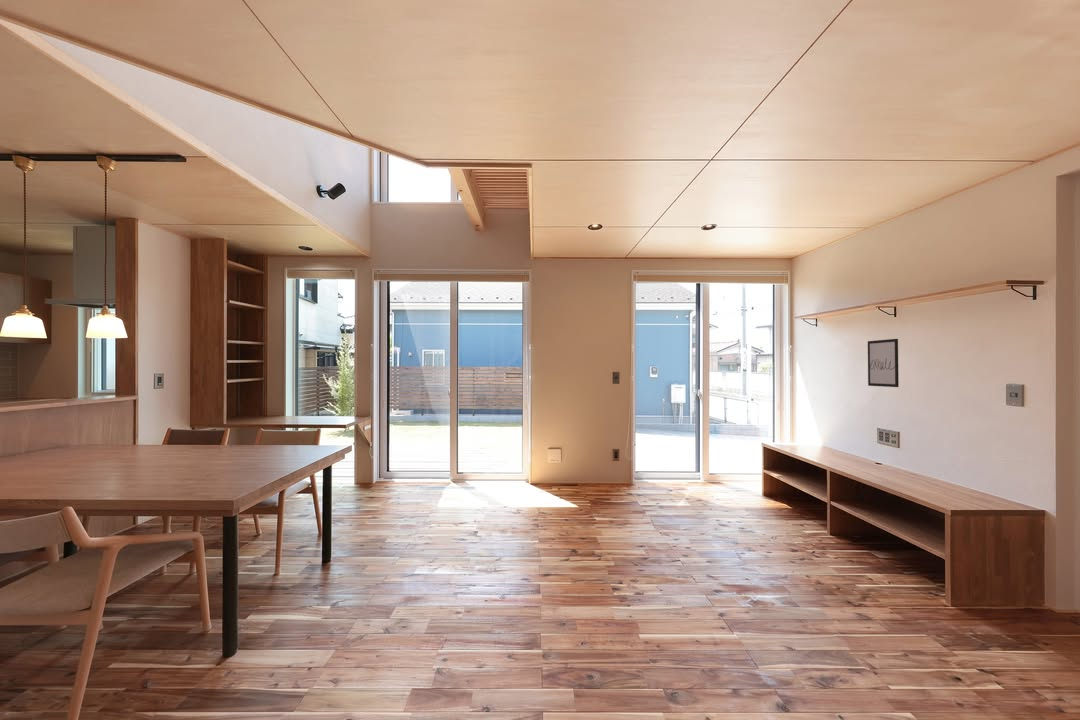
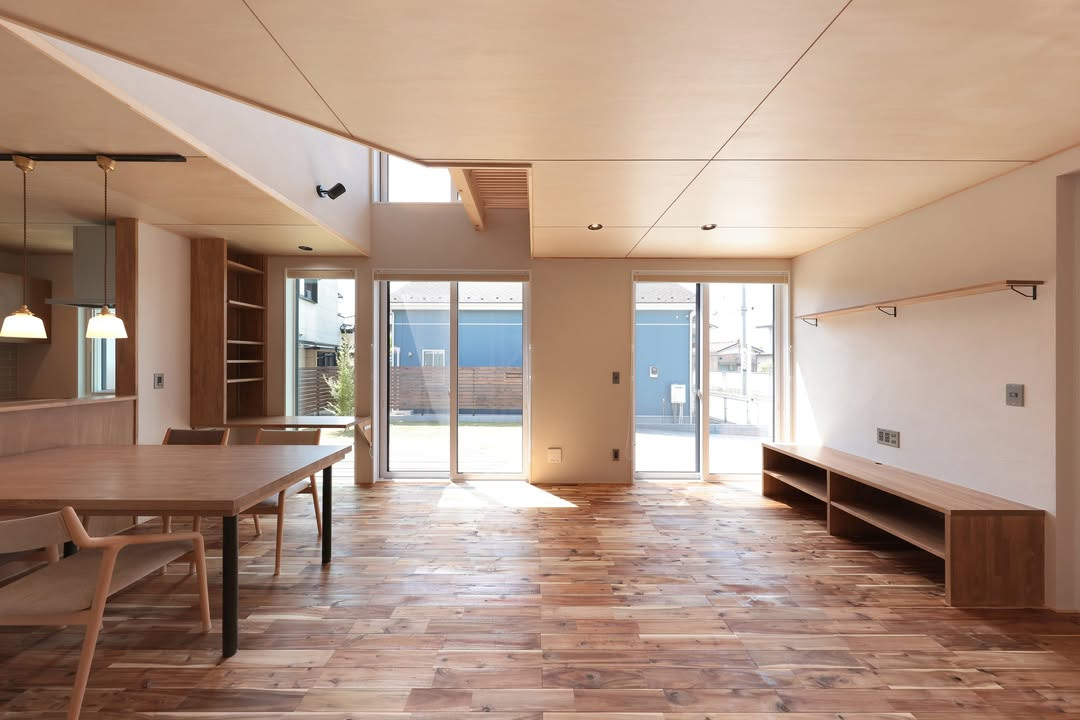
- wall art (882, 363)
